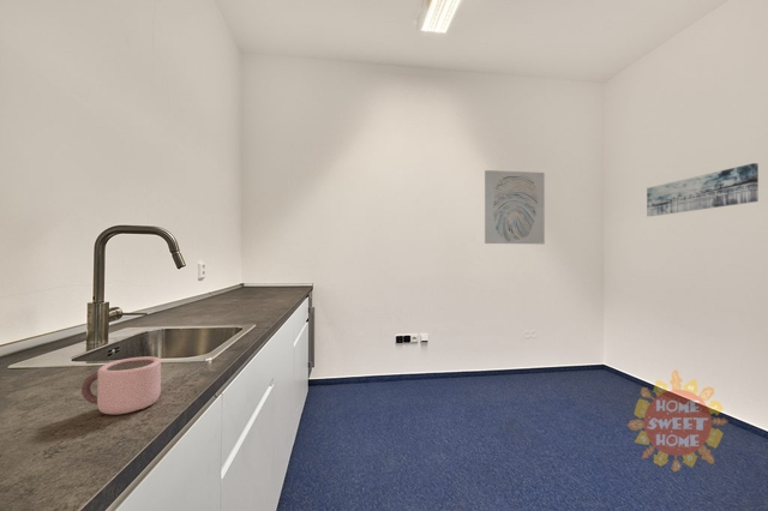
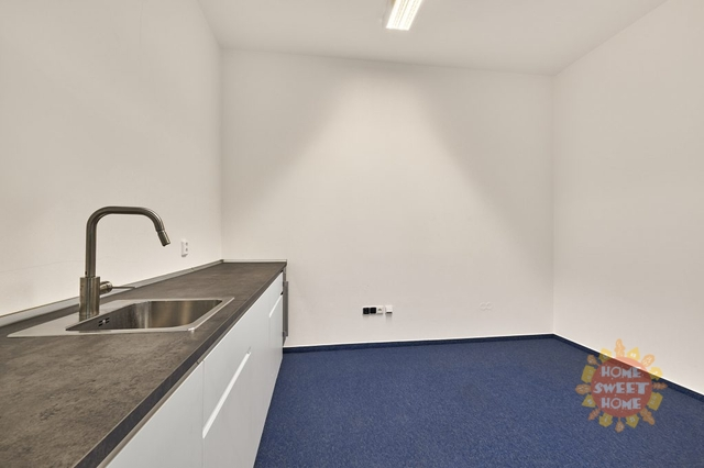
- wall art (694, 193)
- wall art (515, 208)
- mug (121, 385)
